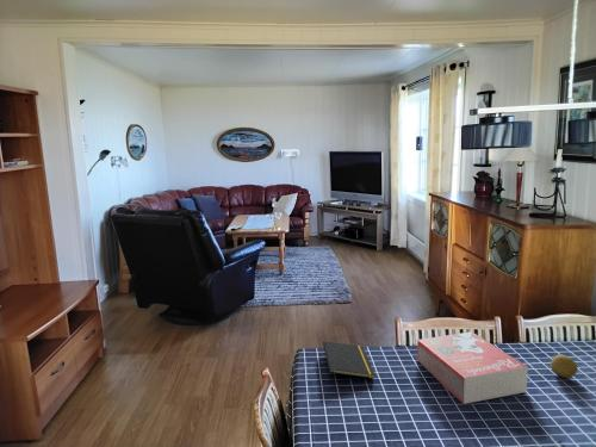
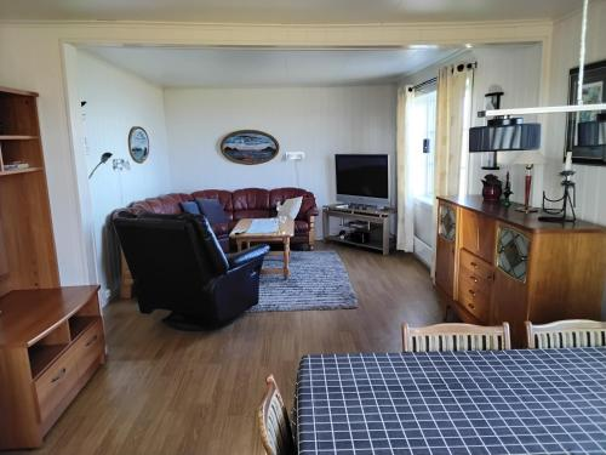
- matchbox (467, 364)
- fruit (564, 366)
- notepad (347, 358)
